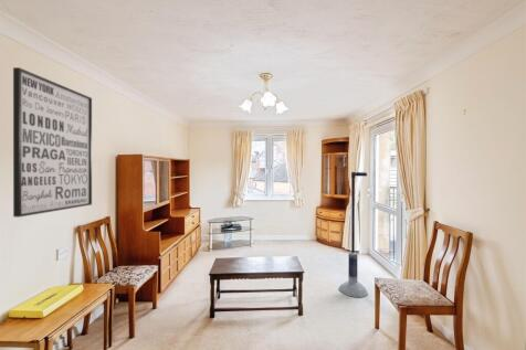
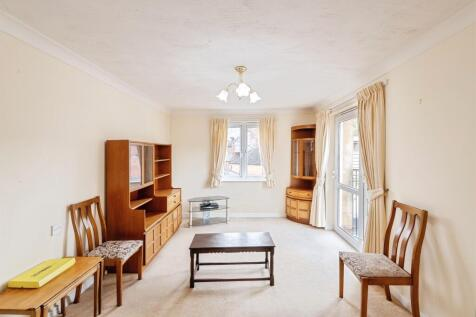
- wall art (59, 147)
- floor lamp (354, 231)
